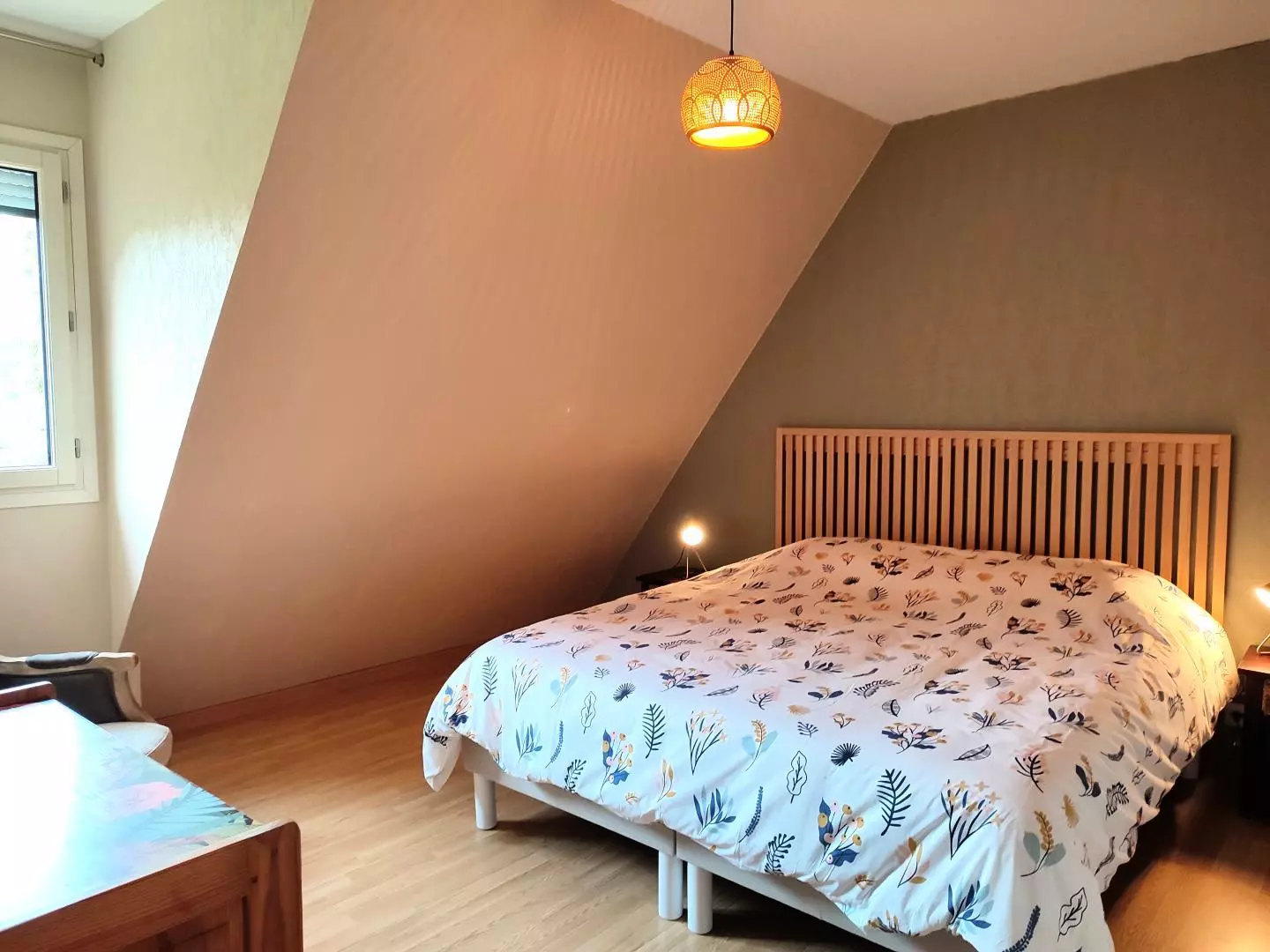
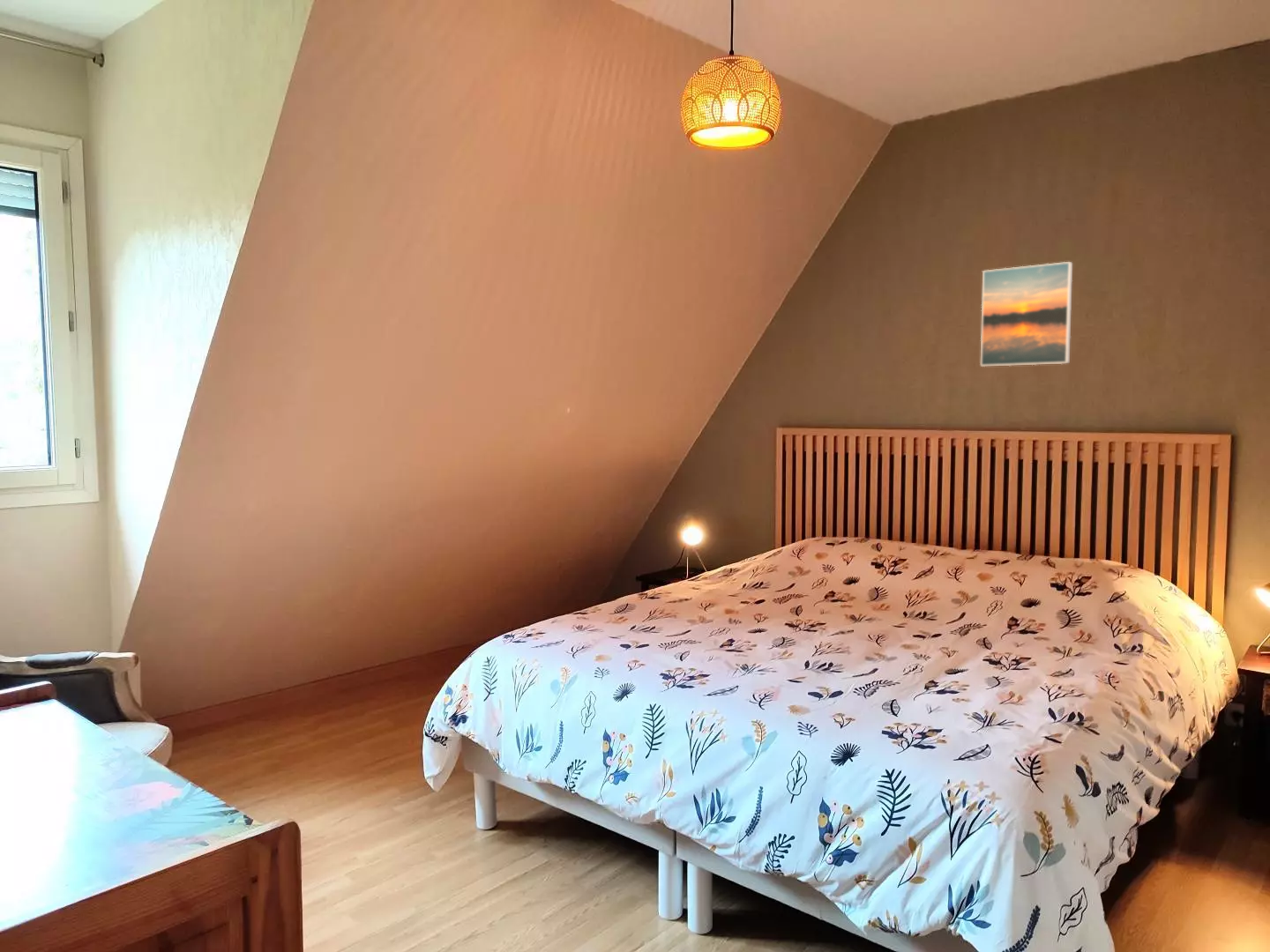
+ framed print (1025, 316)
